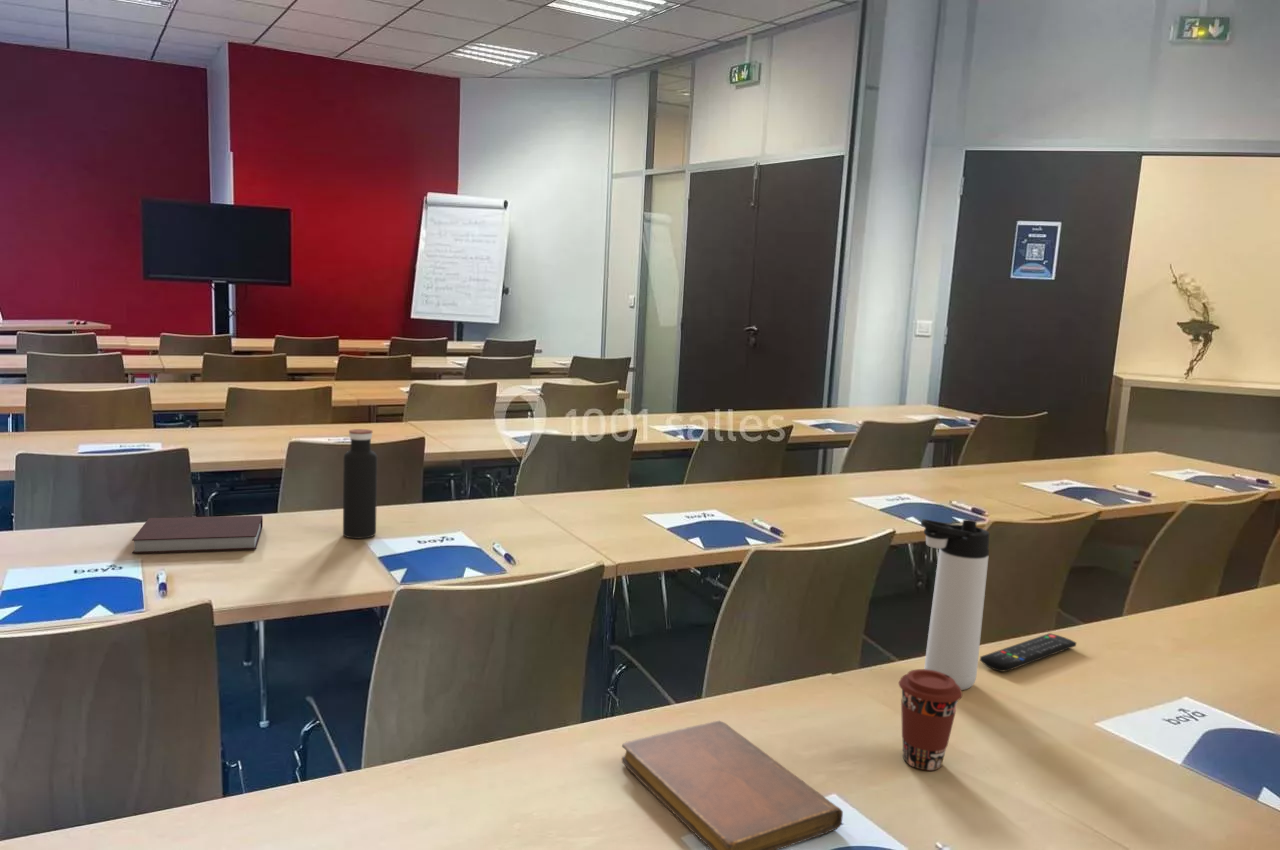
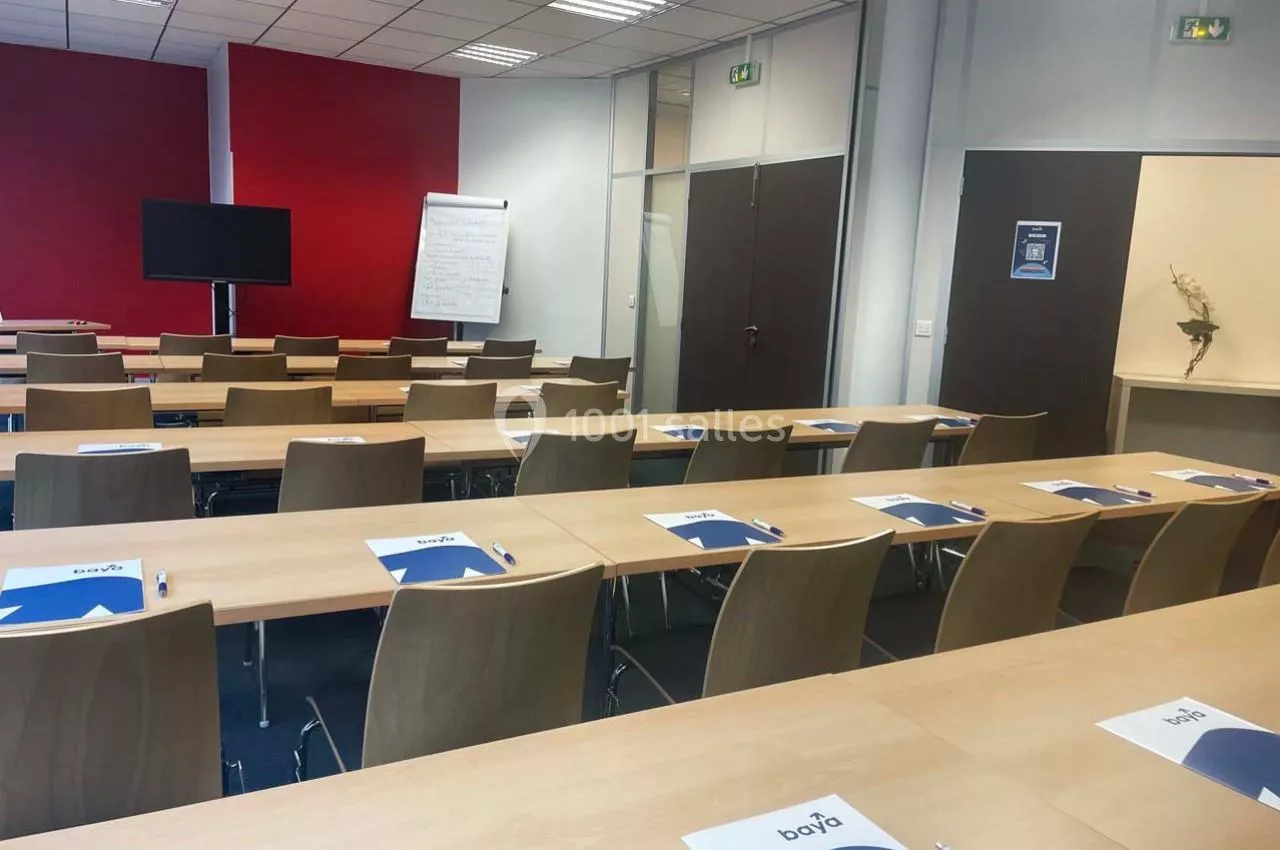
- remote control (1030, 652)
- notebook (201, 533)
- coffee cup (926, 719)
- water bottle (360, 483)
- notebook (725, 782)
- thermos bottle (947, 602)
